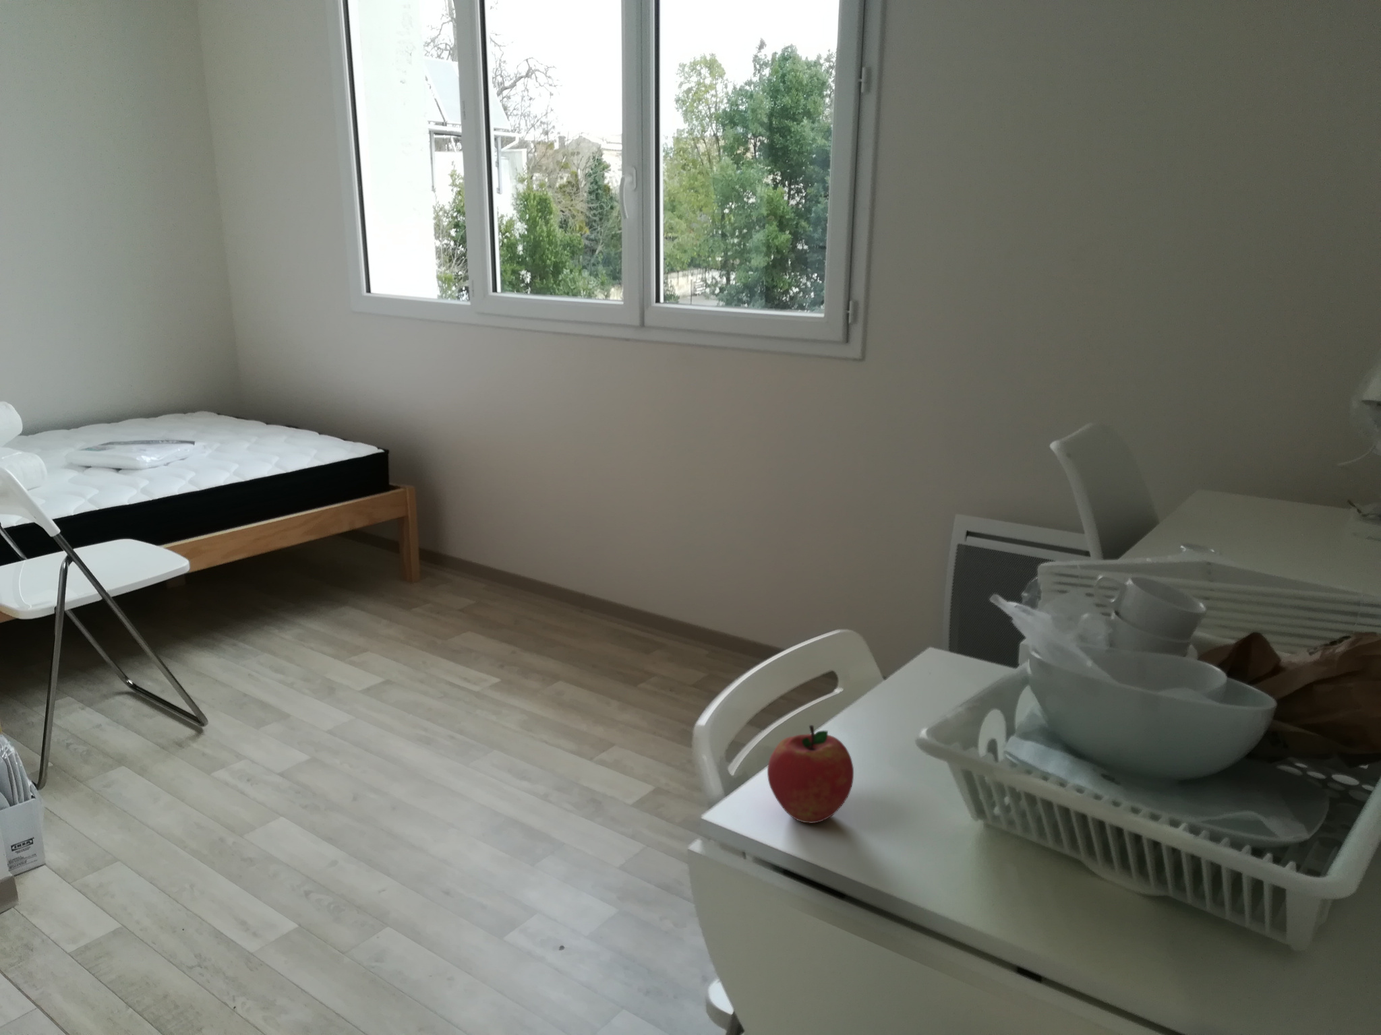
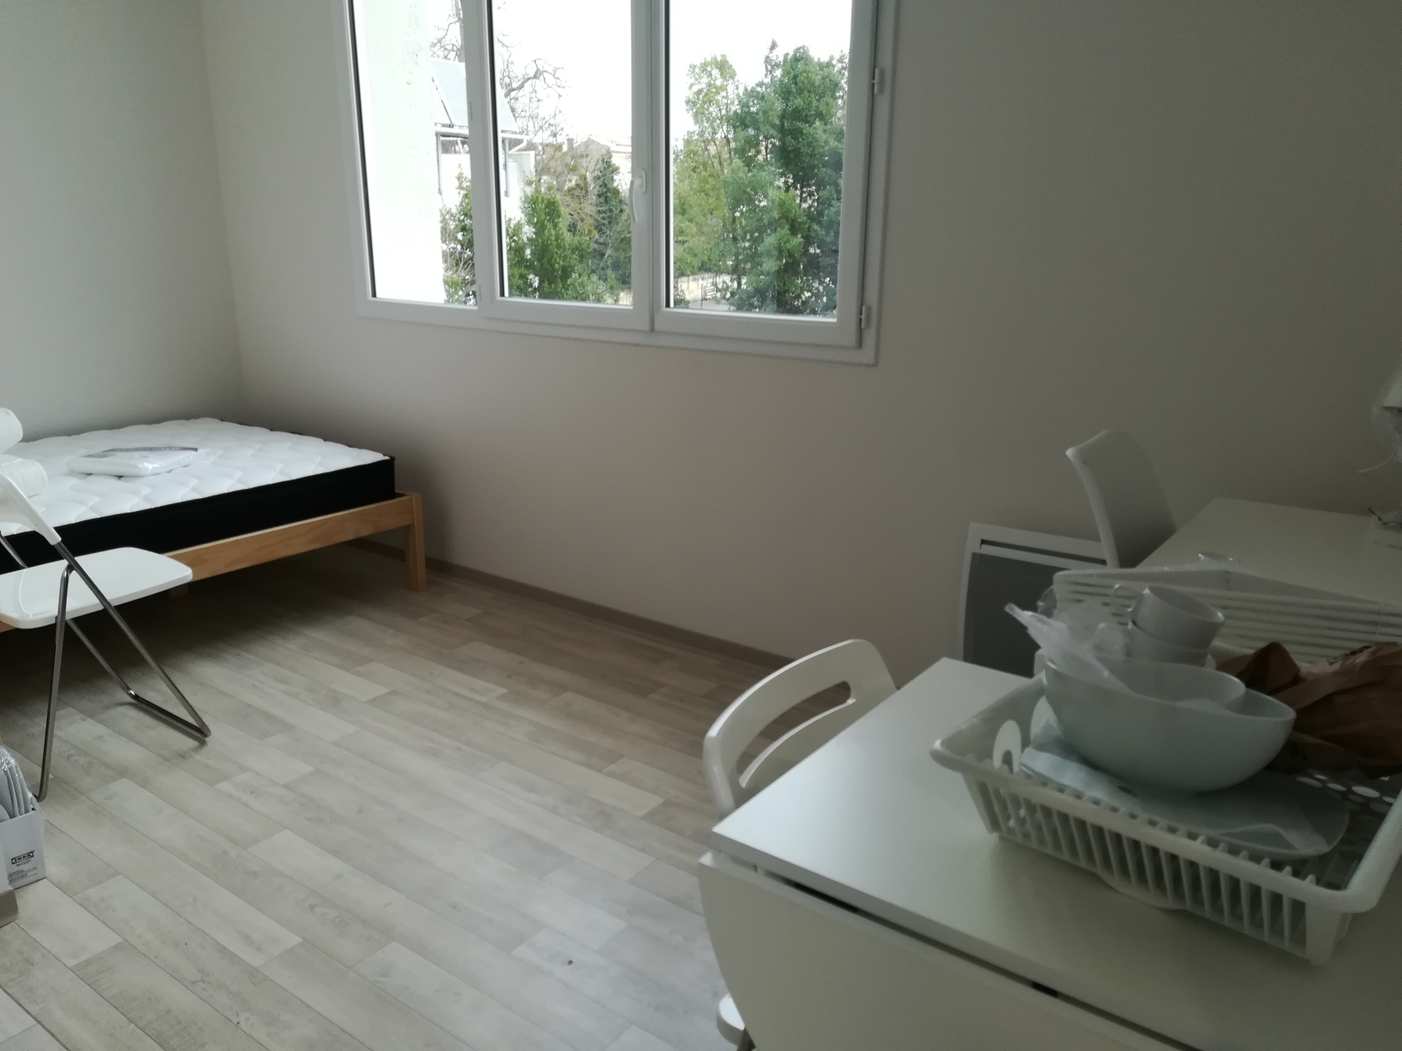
- apple (810, 770)
